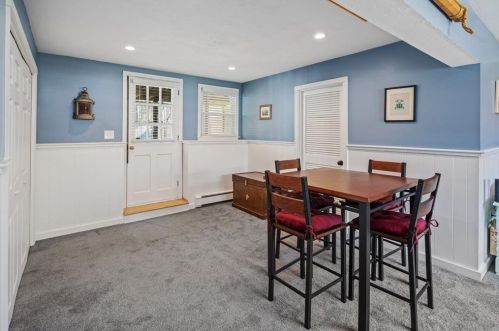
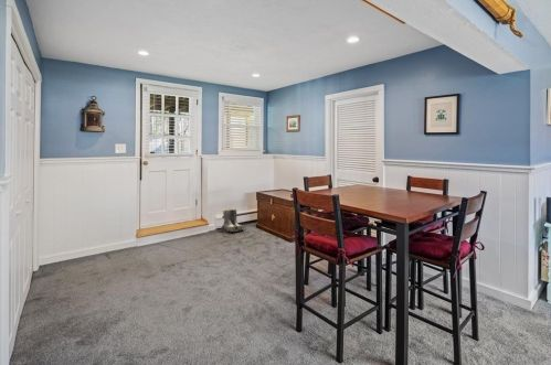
+ boots (232, 219)
